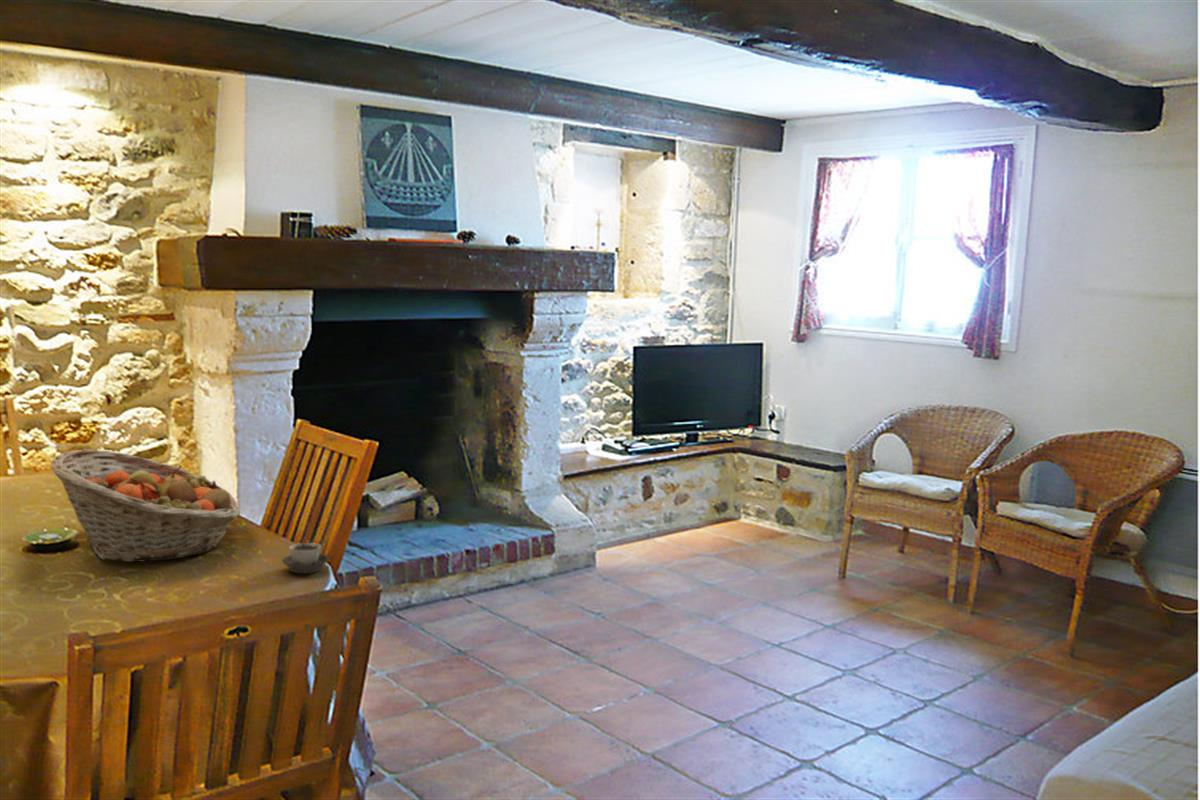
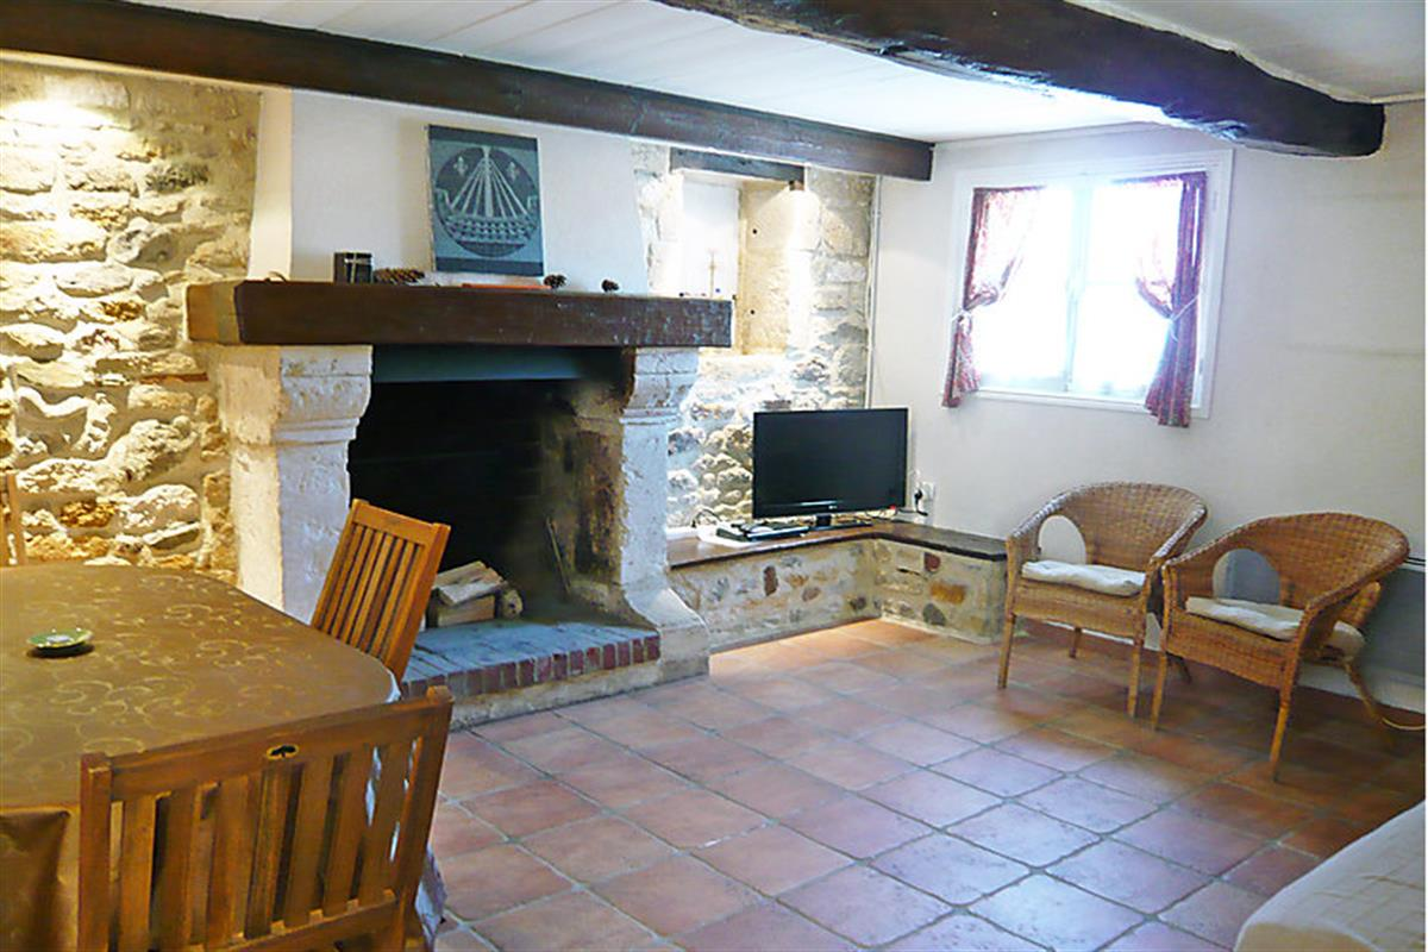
- fruit basket (149, 499)
- cup (305, 558)
